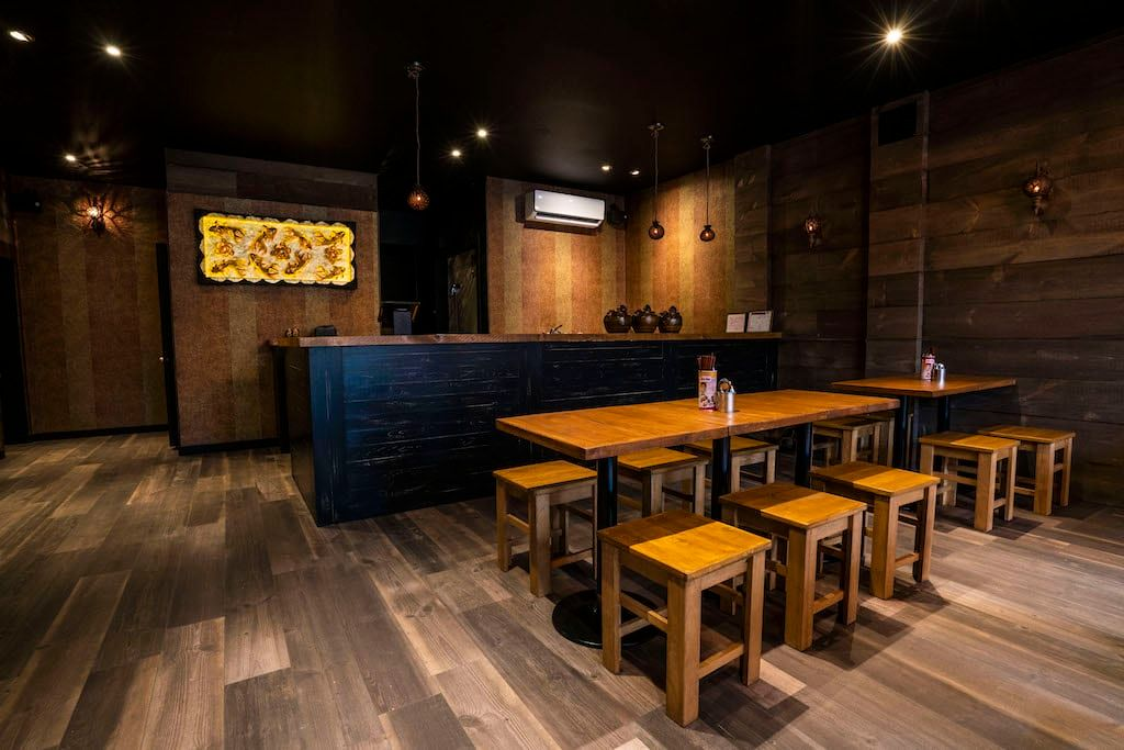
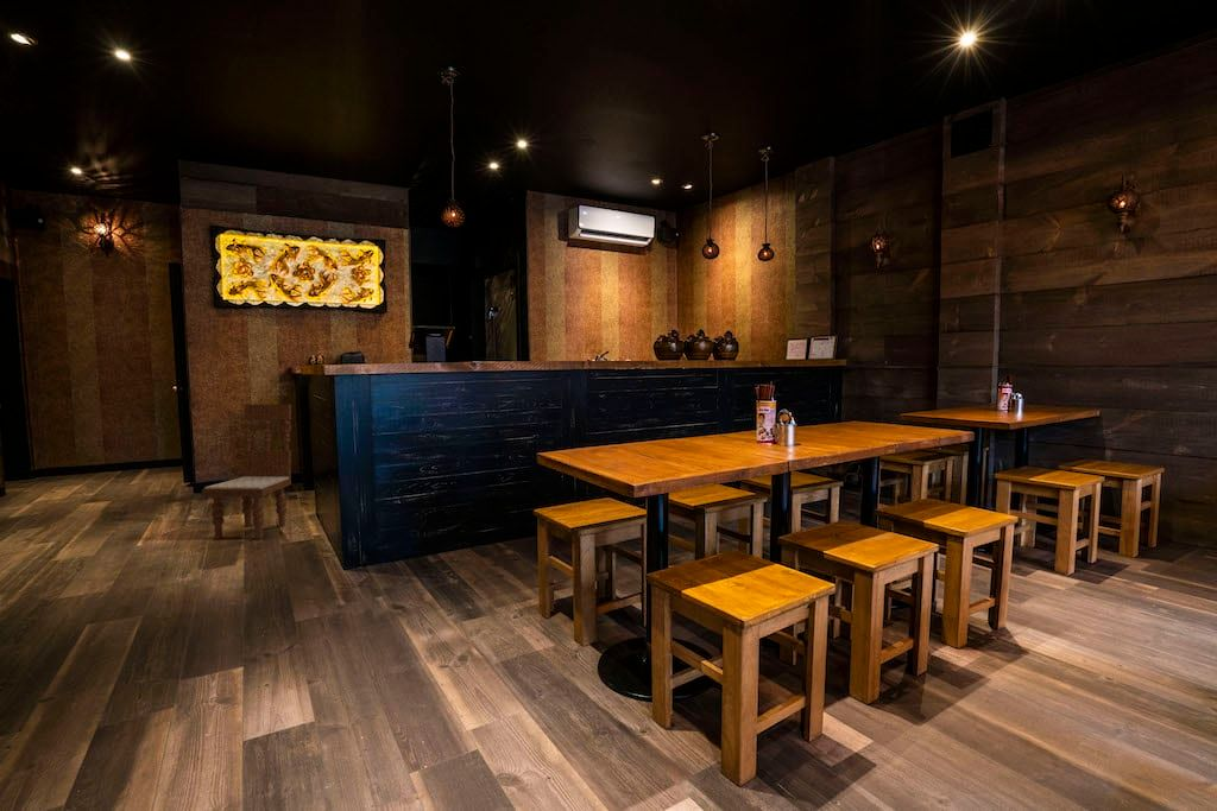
+ dining chair (252, 468)
